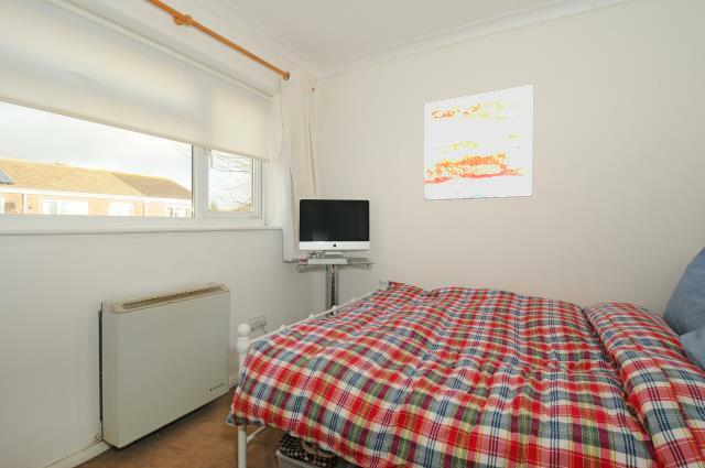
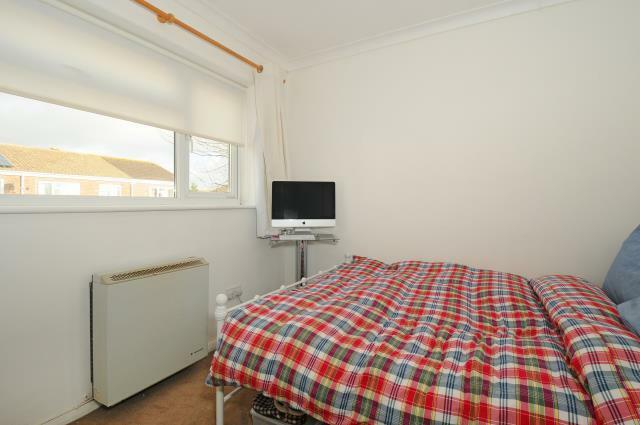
- wall art (474, 146)
